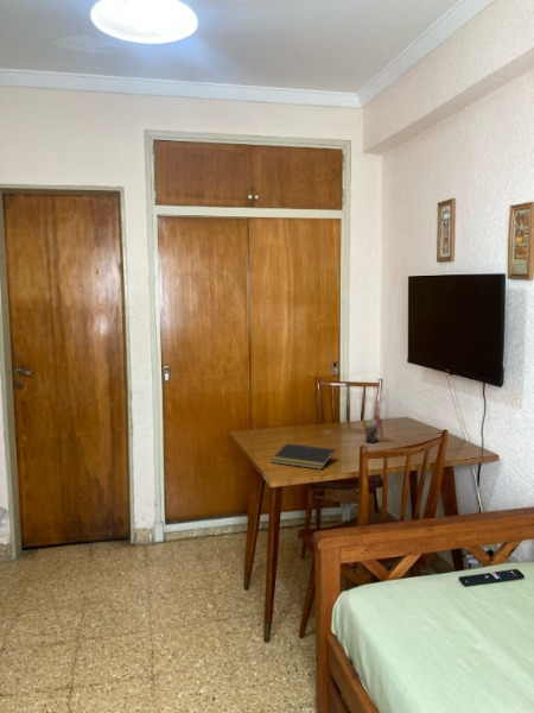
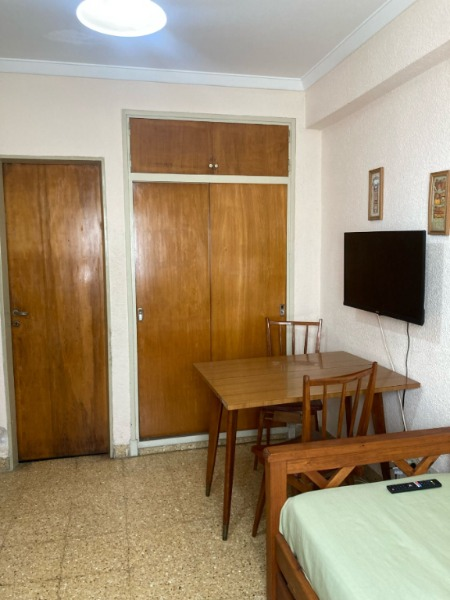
- notepad (303, 455)
- pen holder (371, 428)
